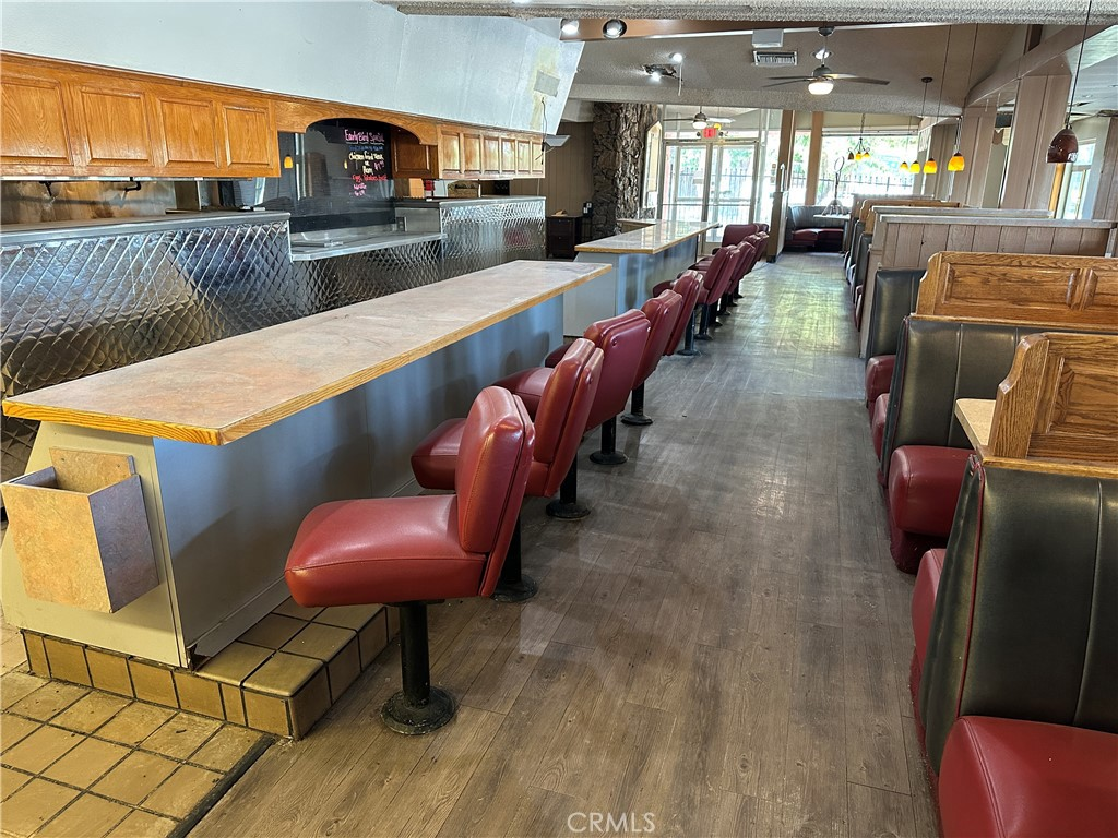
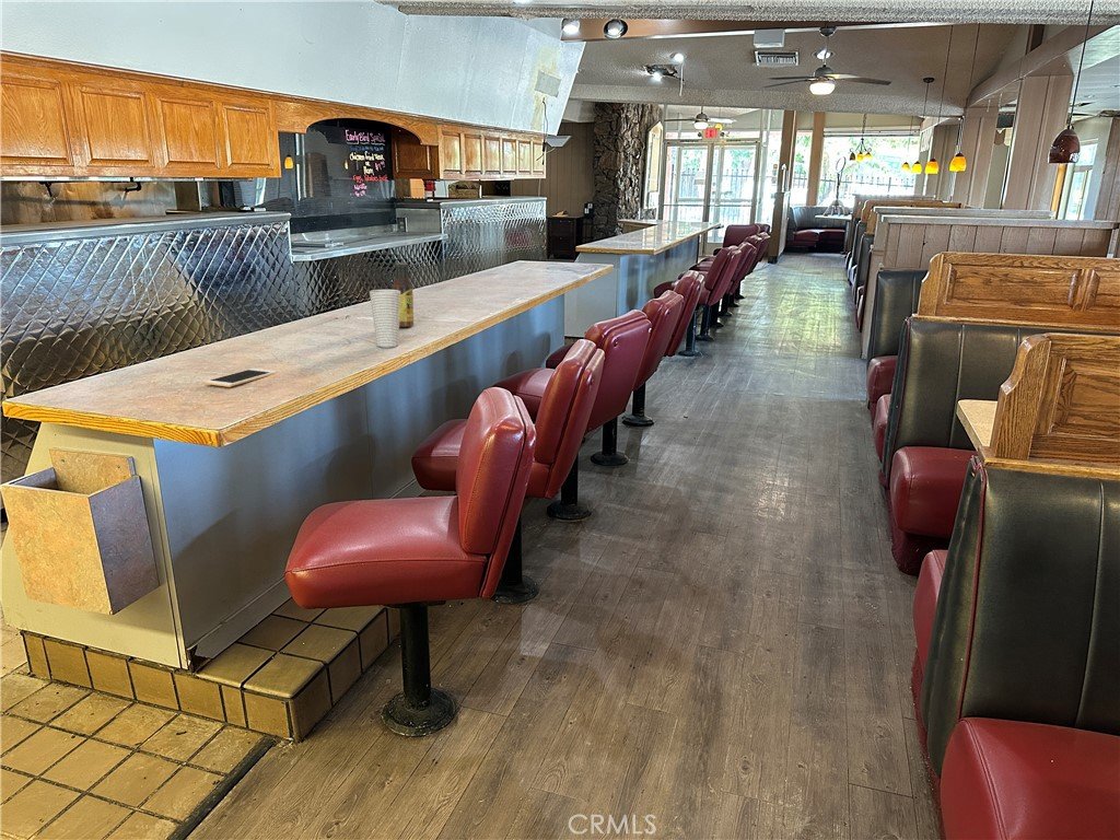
+ sauce bottle (402, 294)
+ cell phone (242, 376)
+ cup (386, 318)
